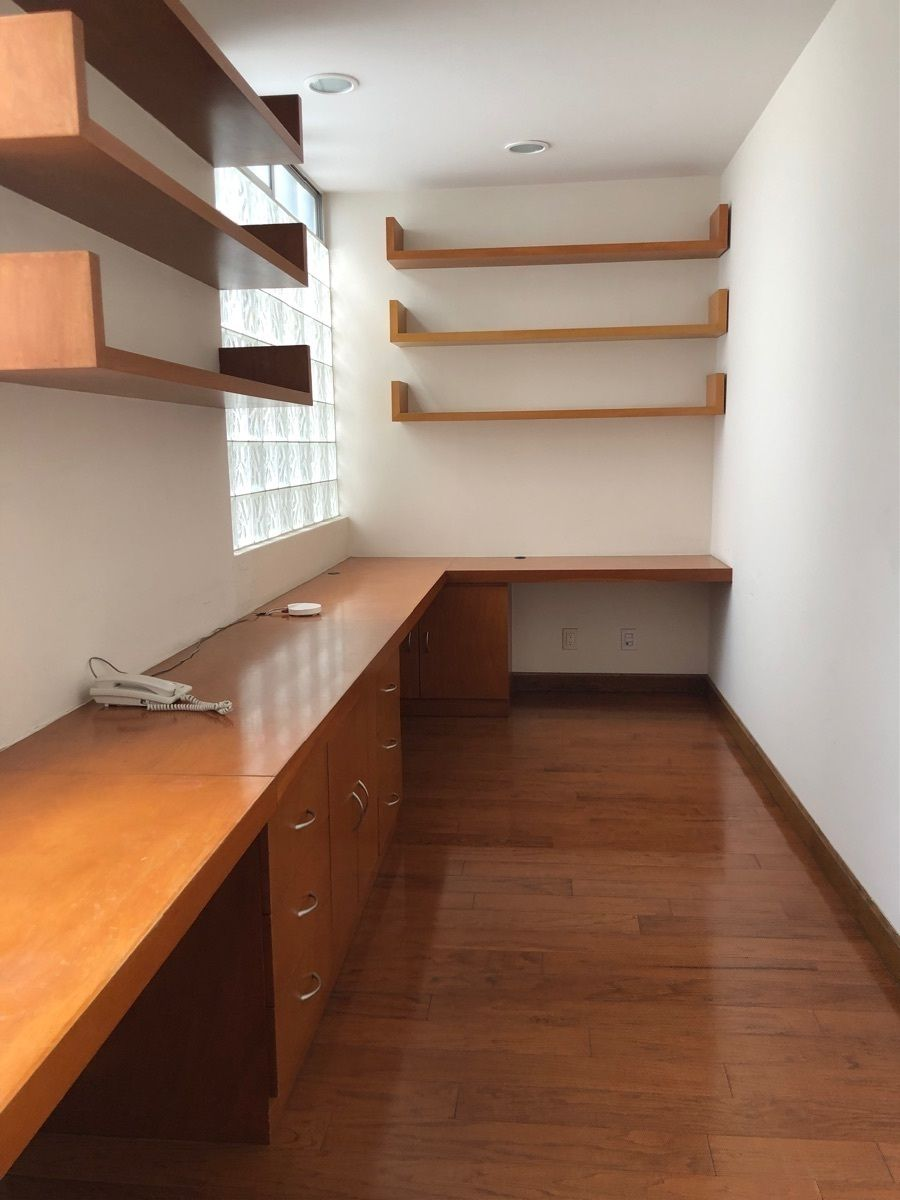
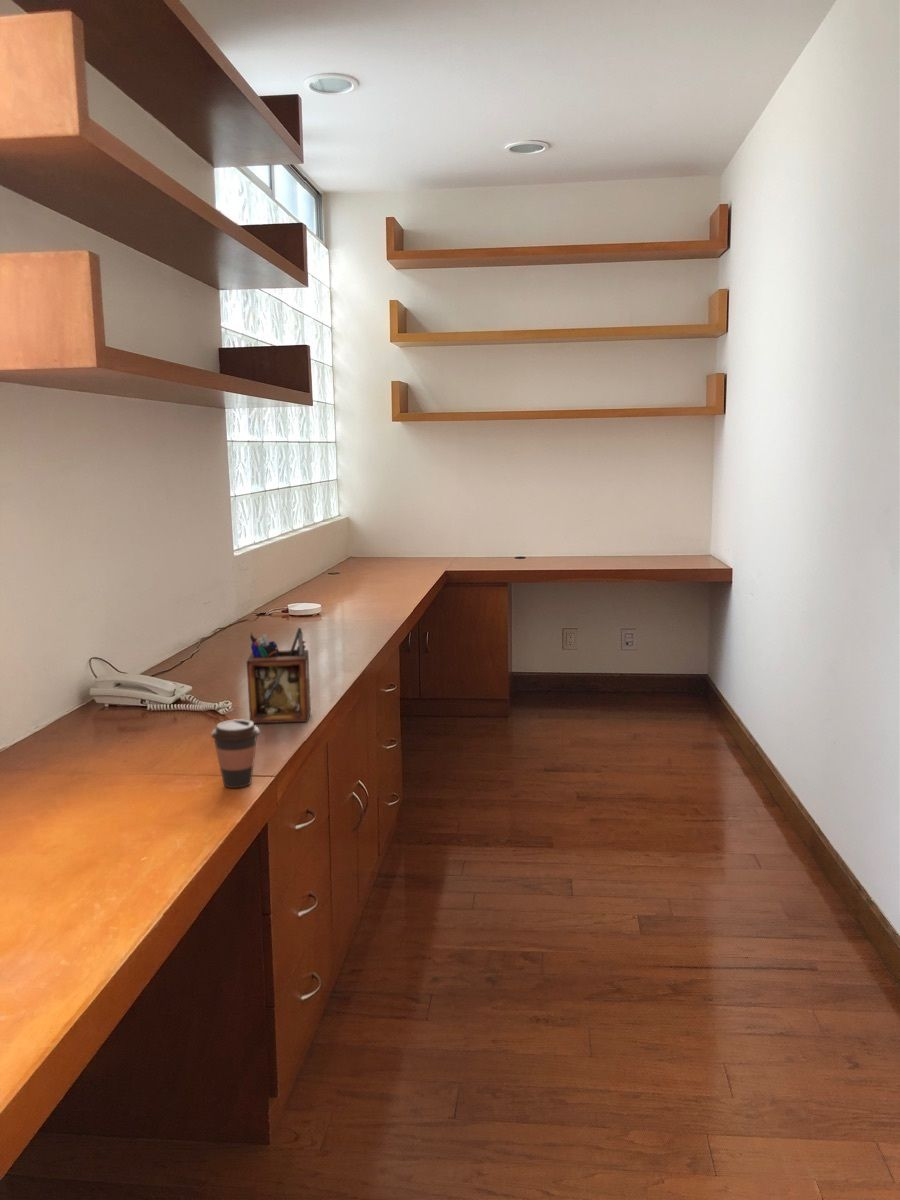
+ desk organizer (279, 674)
+ coffee cup (236, 754)
